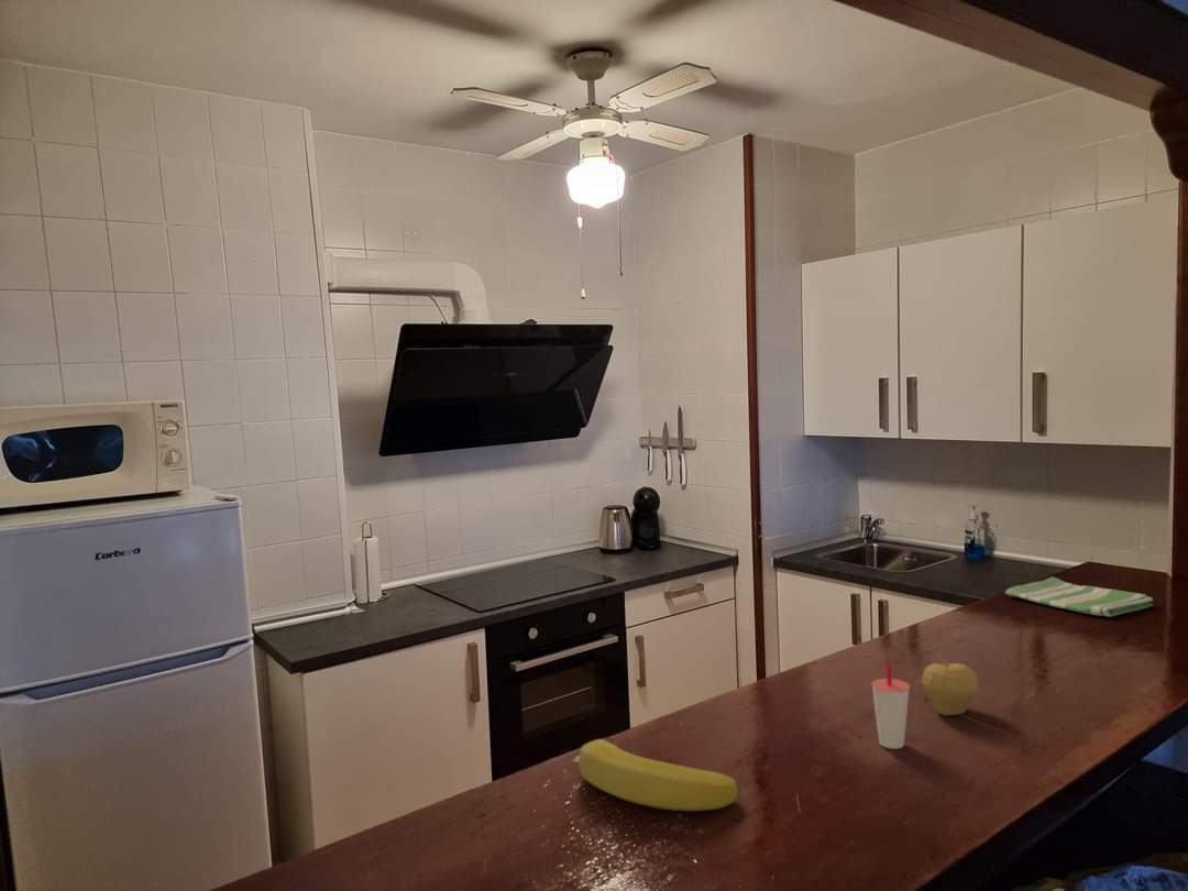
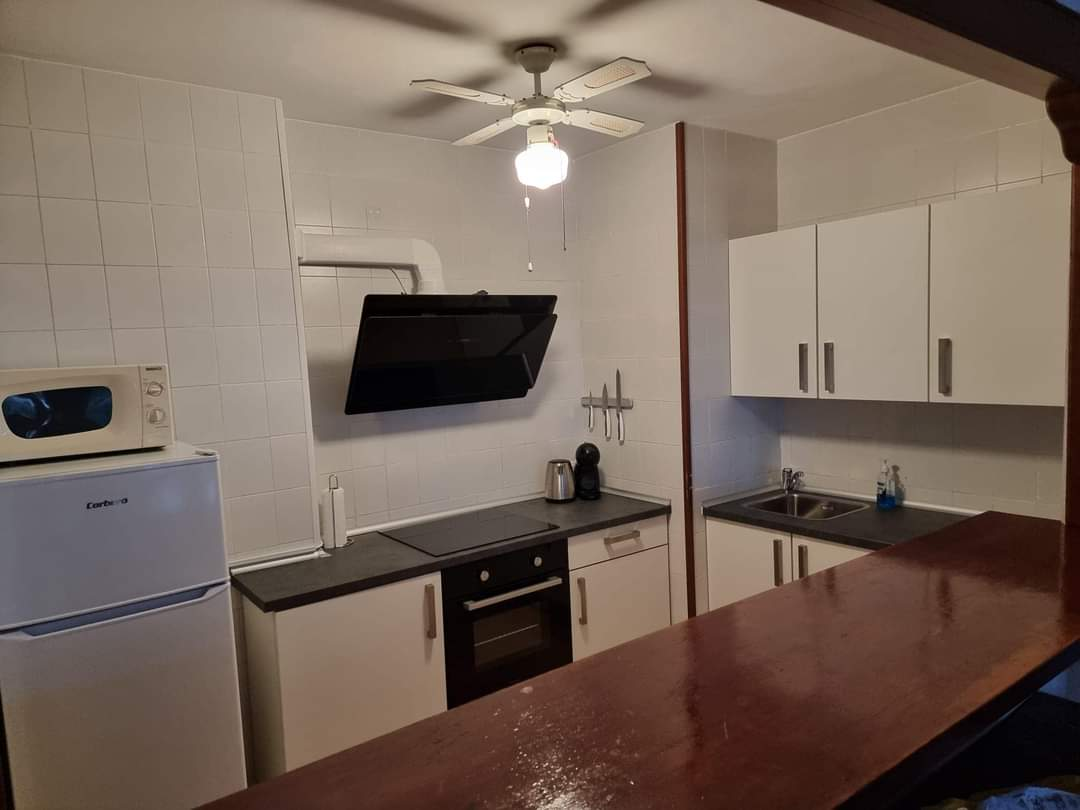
- cup (890, 704)
- banana (658, 761)
- dish towel (1077, 595)
- fruit (950, 682)
